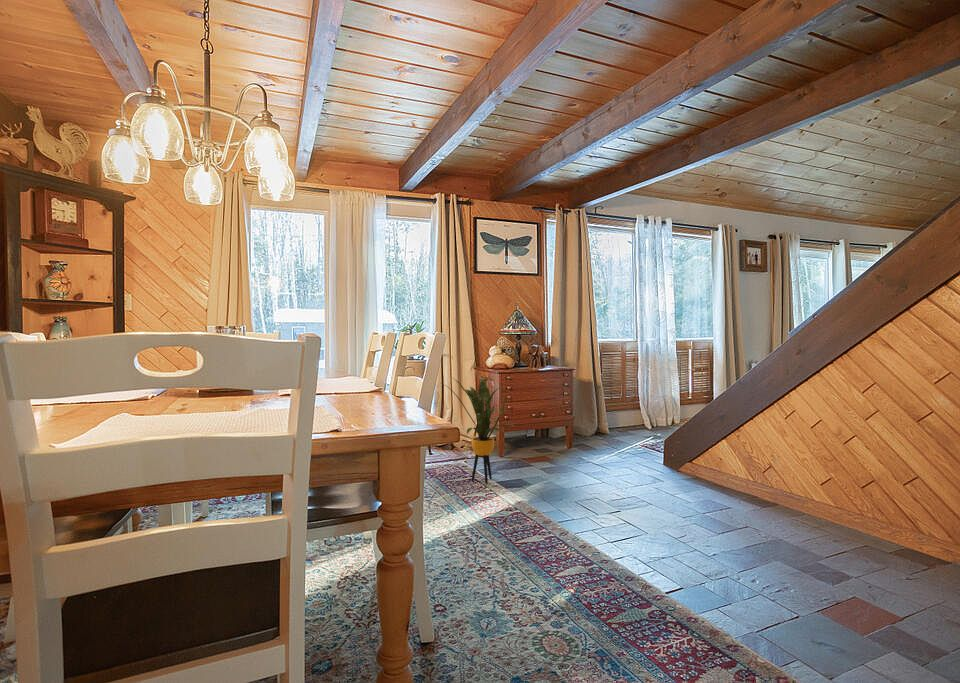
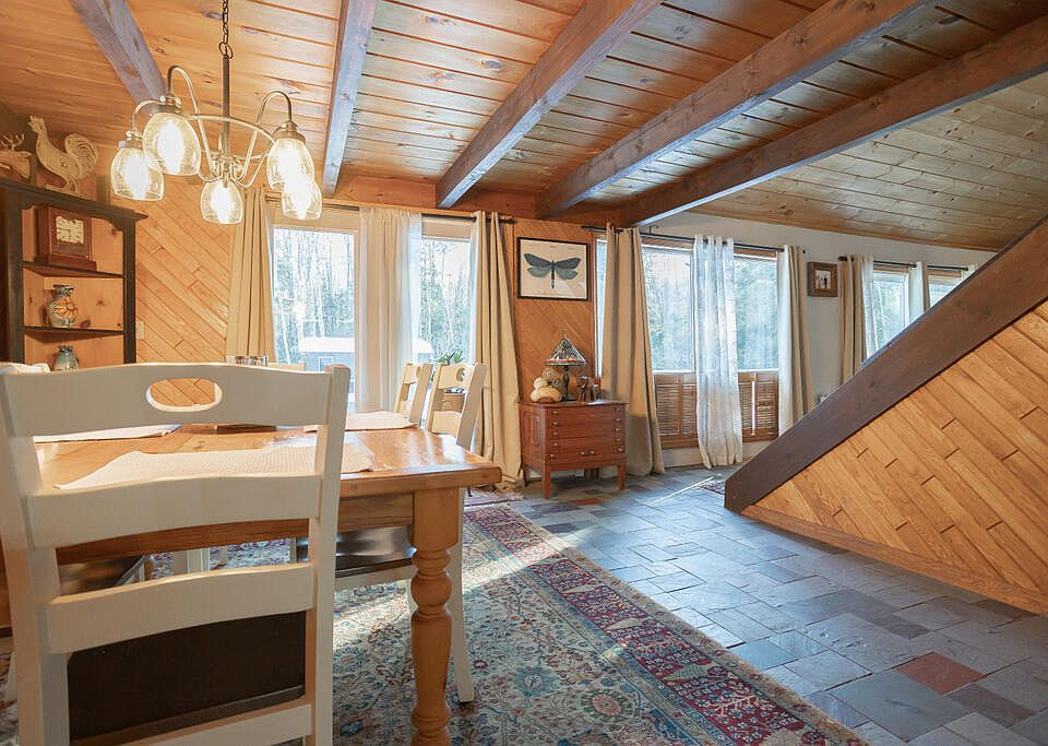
- house plant (478, 427)
